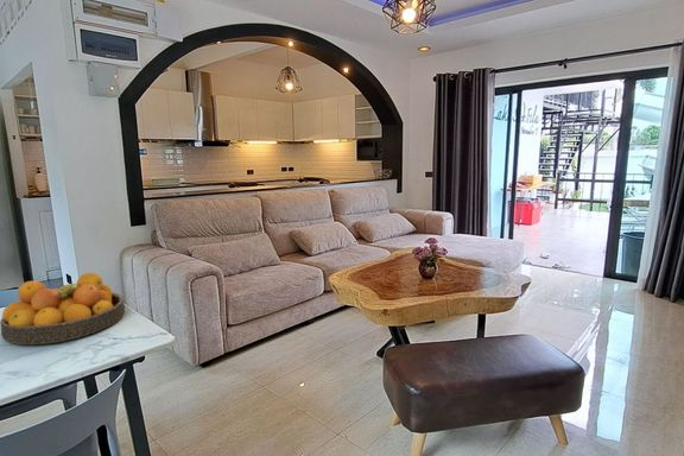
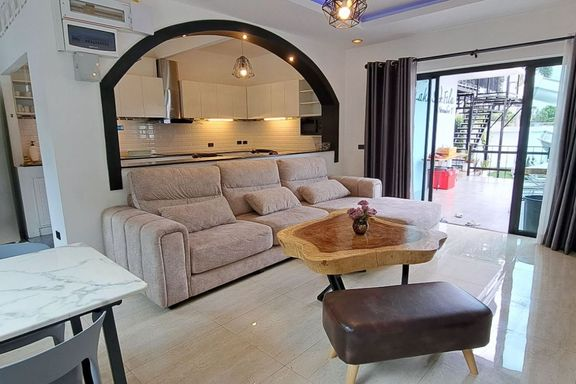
- fruit bowl (64, 300)
